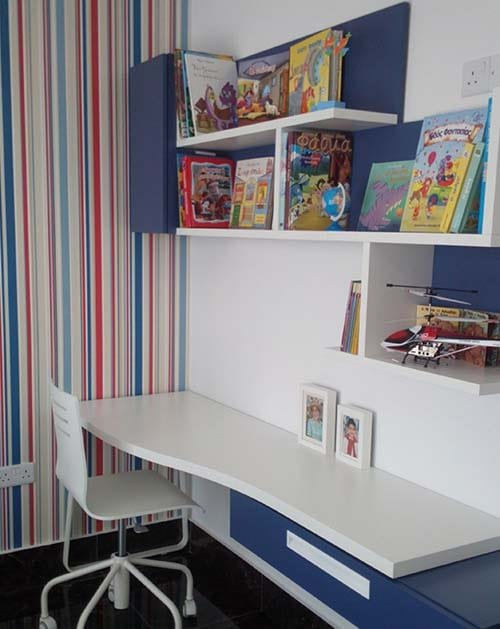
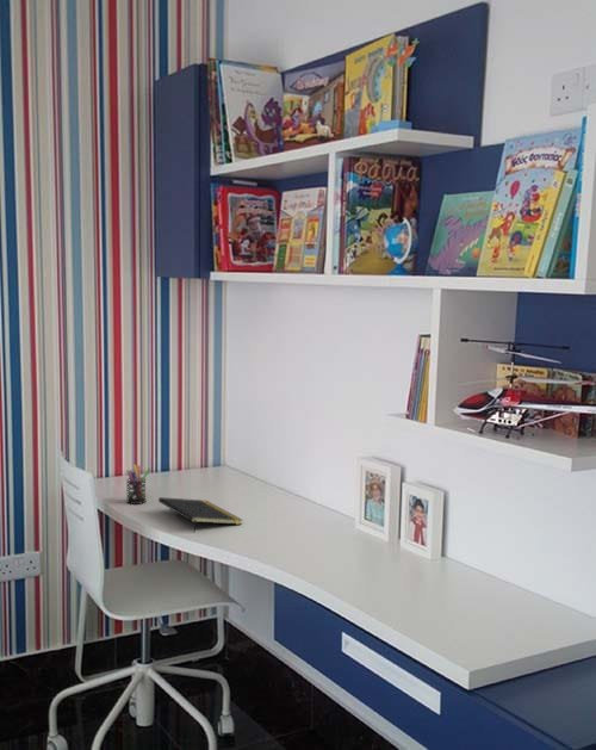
+ notepad (199, 510)
+ pen holder (138, 482)
